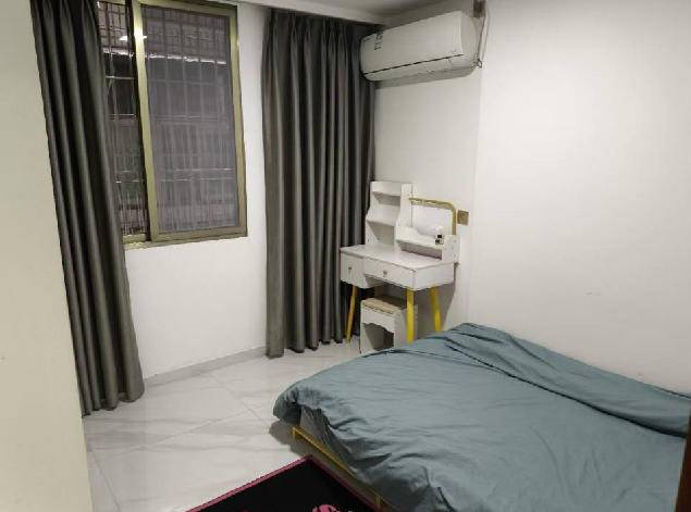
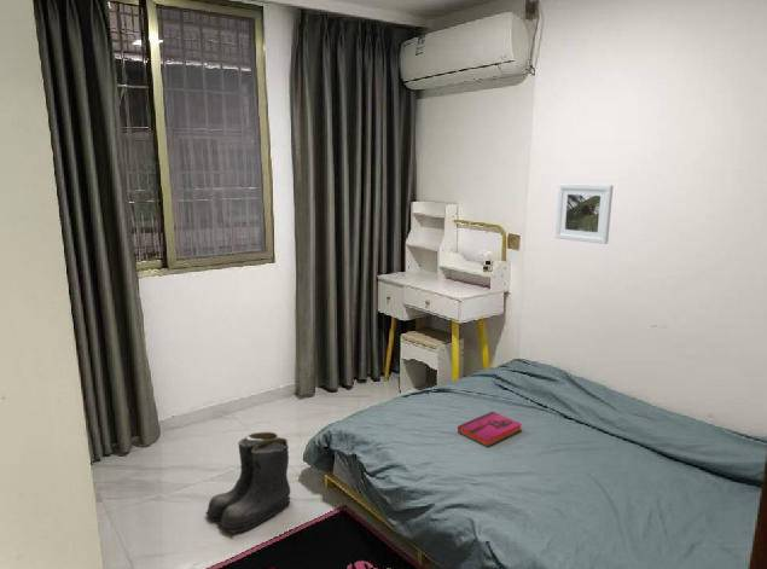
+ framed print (582, 213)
+ hardback book (489, 428)
+ boots (249, 477)
